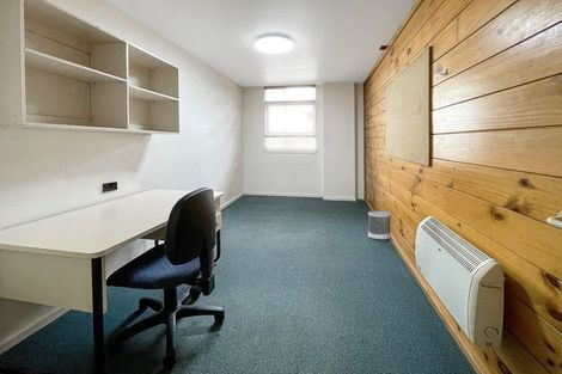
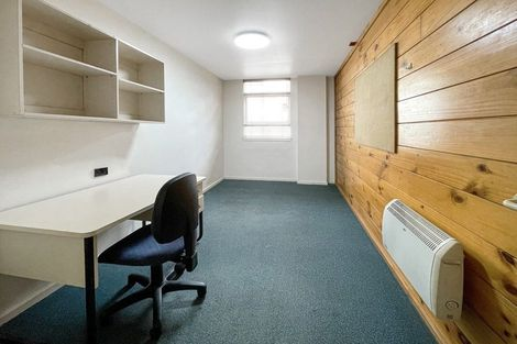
- wastebasket (379, 225)
